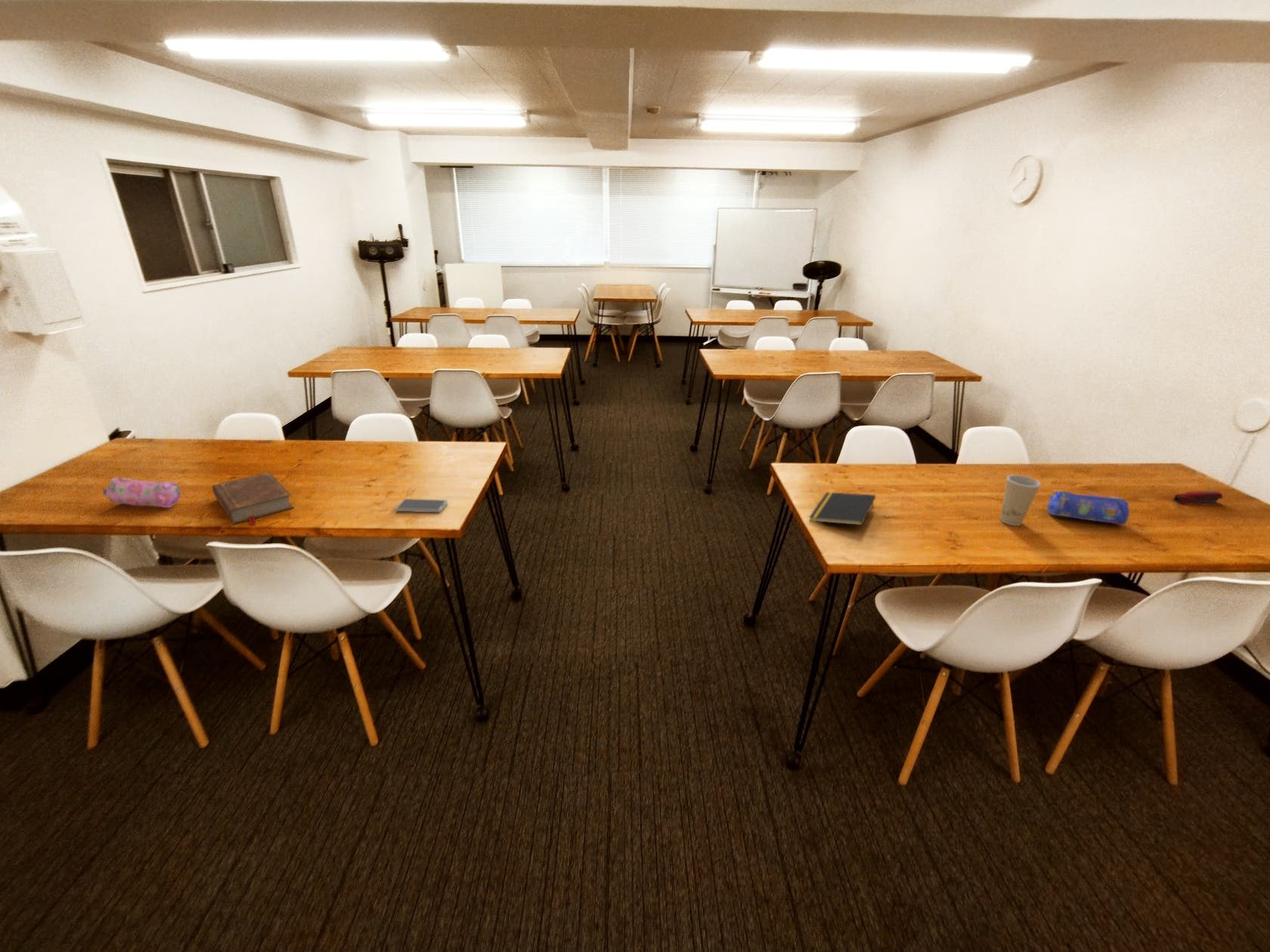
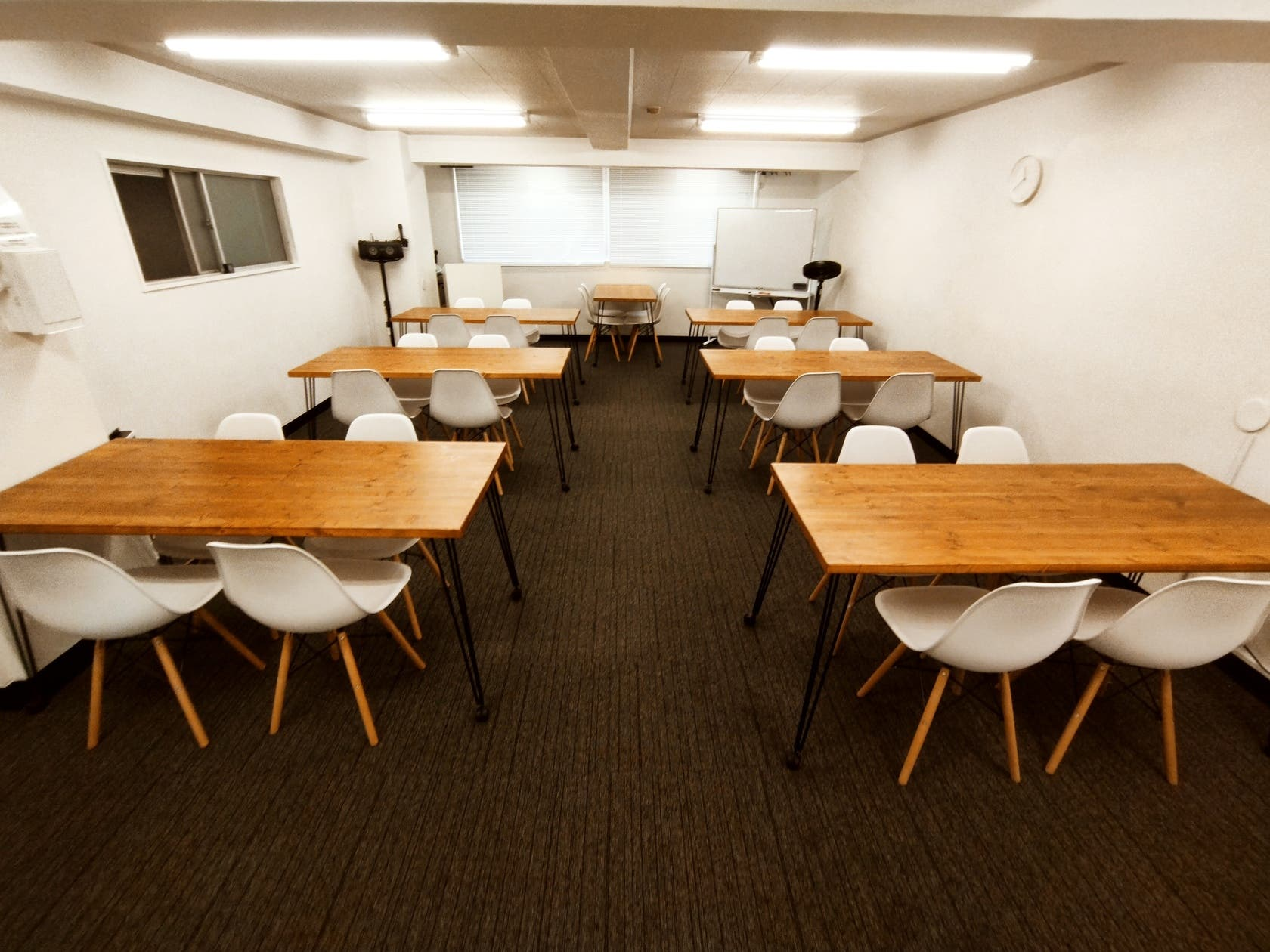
- smartphone (422, 505)
- pencil case (1089, 506)
- stapler (1199, 497)
- paper cup (1017, 501)
- notepad (843, 507)
- book (252, 496)
- pencil case (142, 492)
